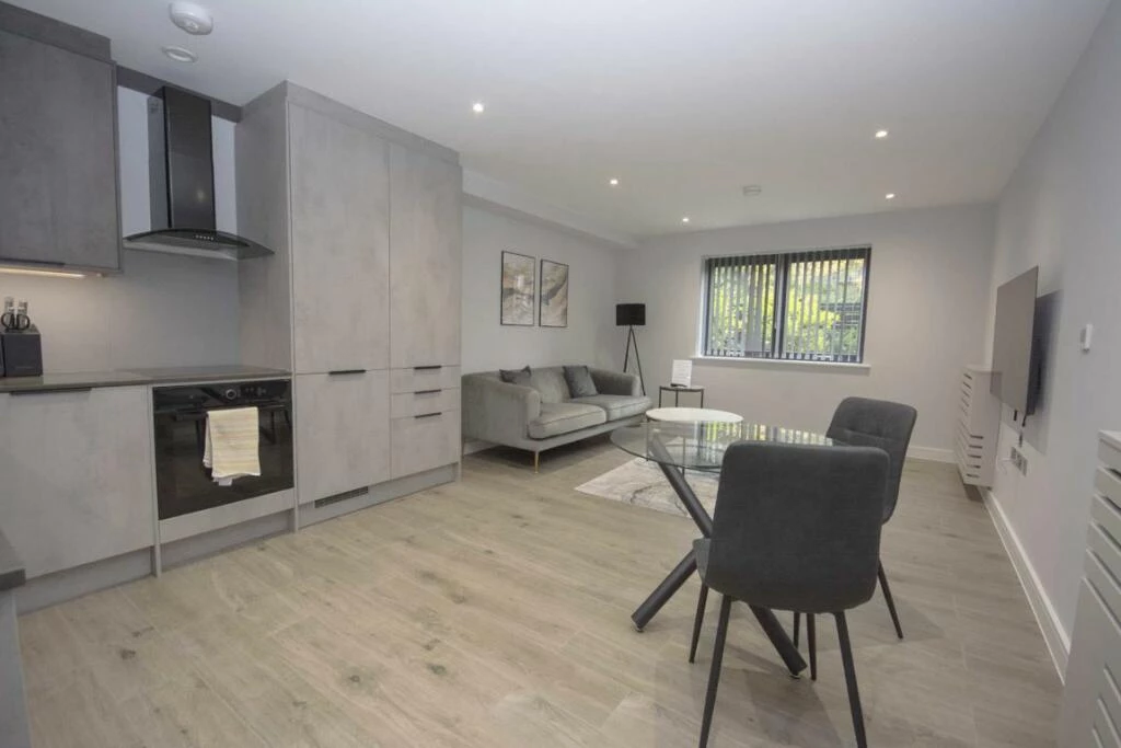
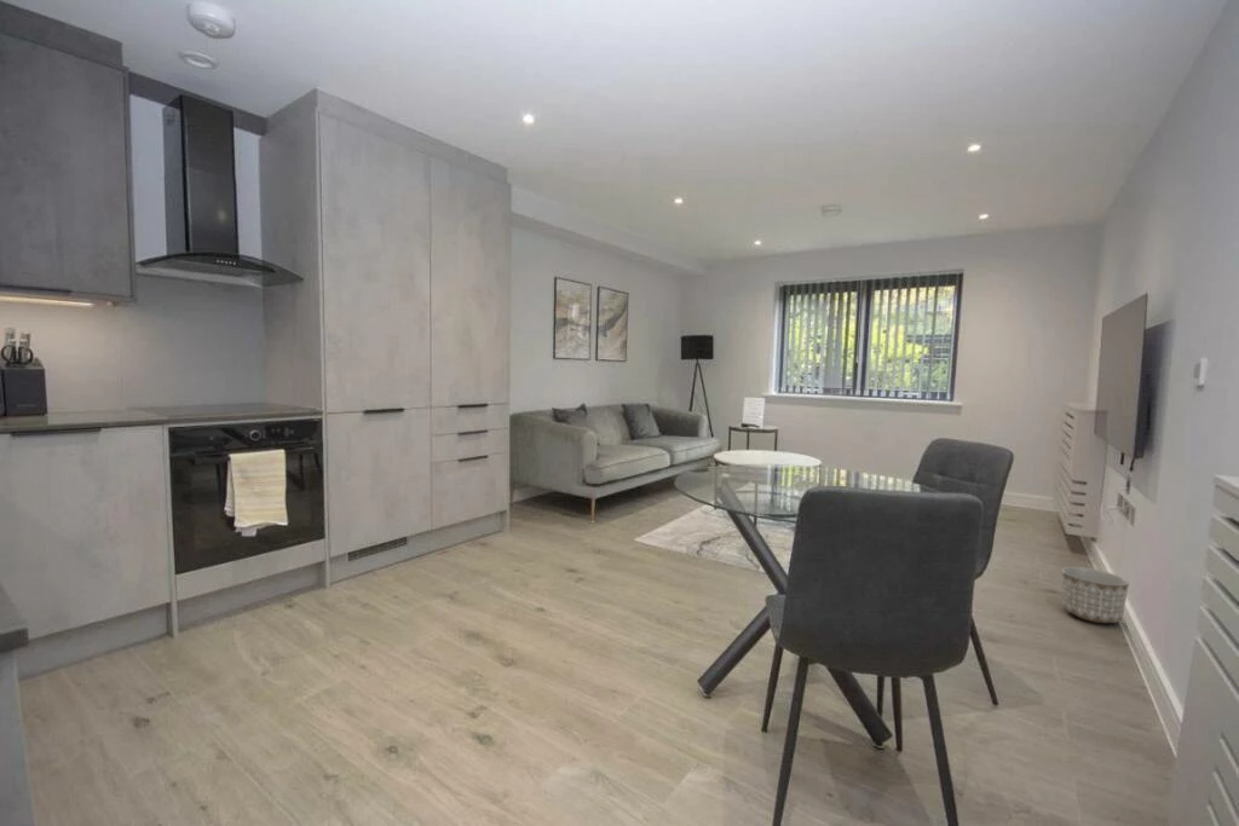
+ planter (1093, 596)
